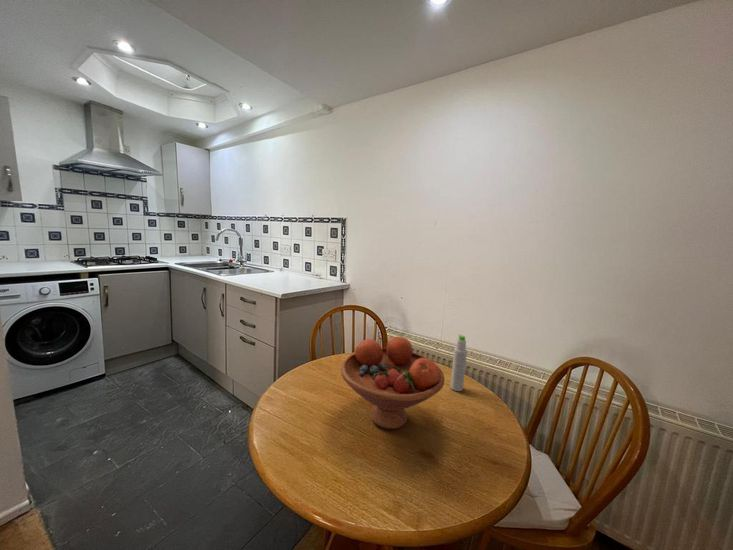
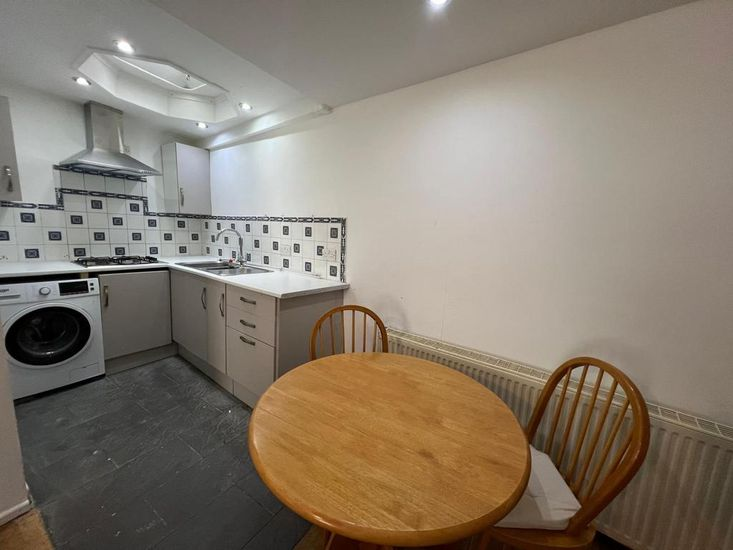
- bottle (459, 362)
- fruit bowl (391, 383)
